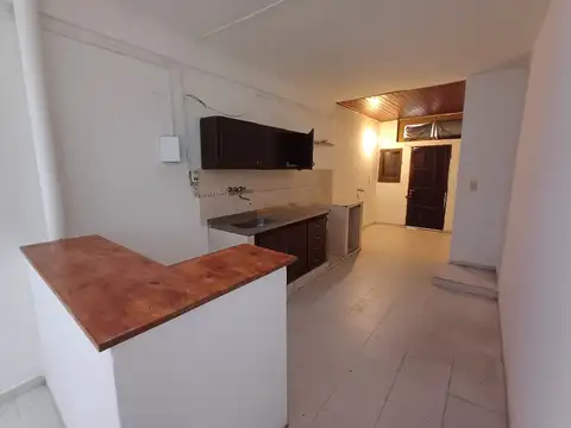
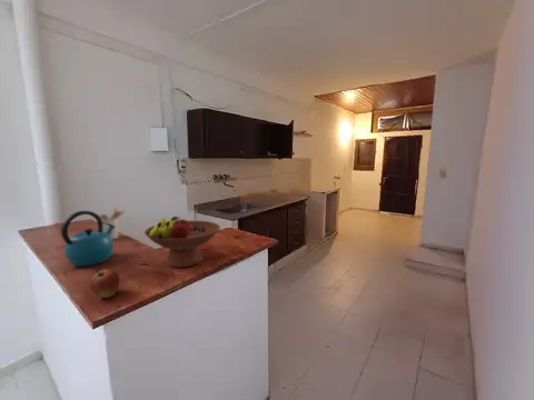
+ utensil holder (112, 223)
+ kettle (91, 234)
+ apple (105, 281)
+ fruit bowl (184, 238)
